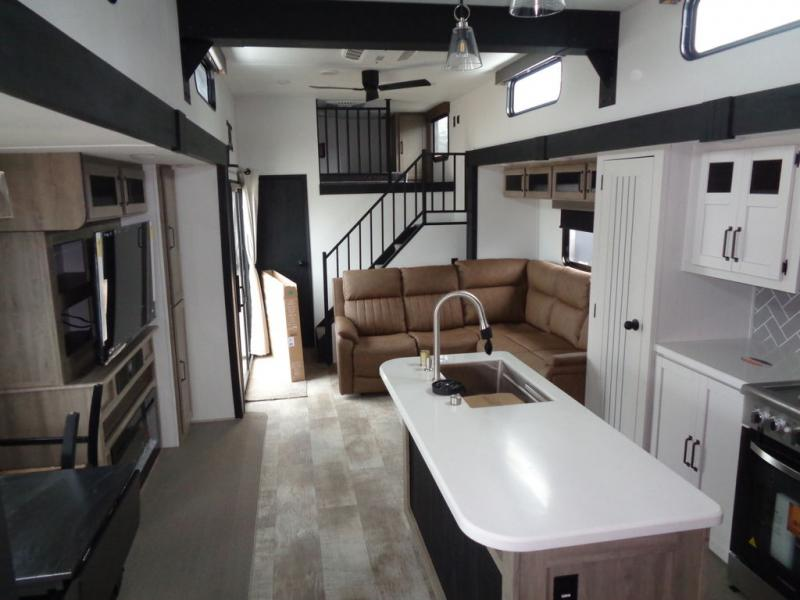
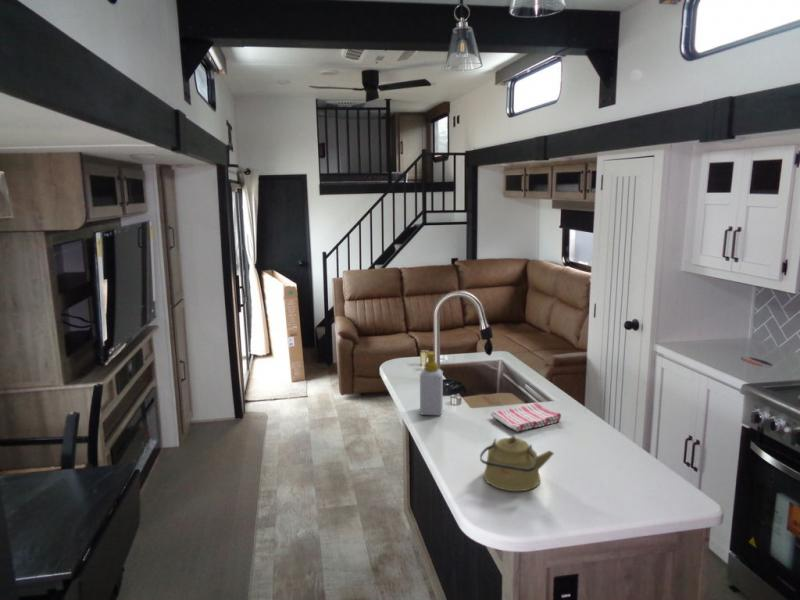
+ soap bottle (431, 383)
+ kettle (518, 458)
+ dish towel (525, 415)
